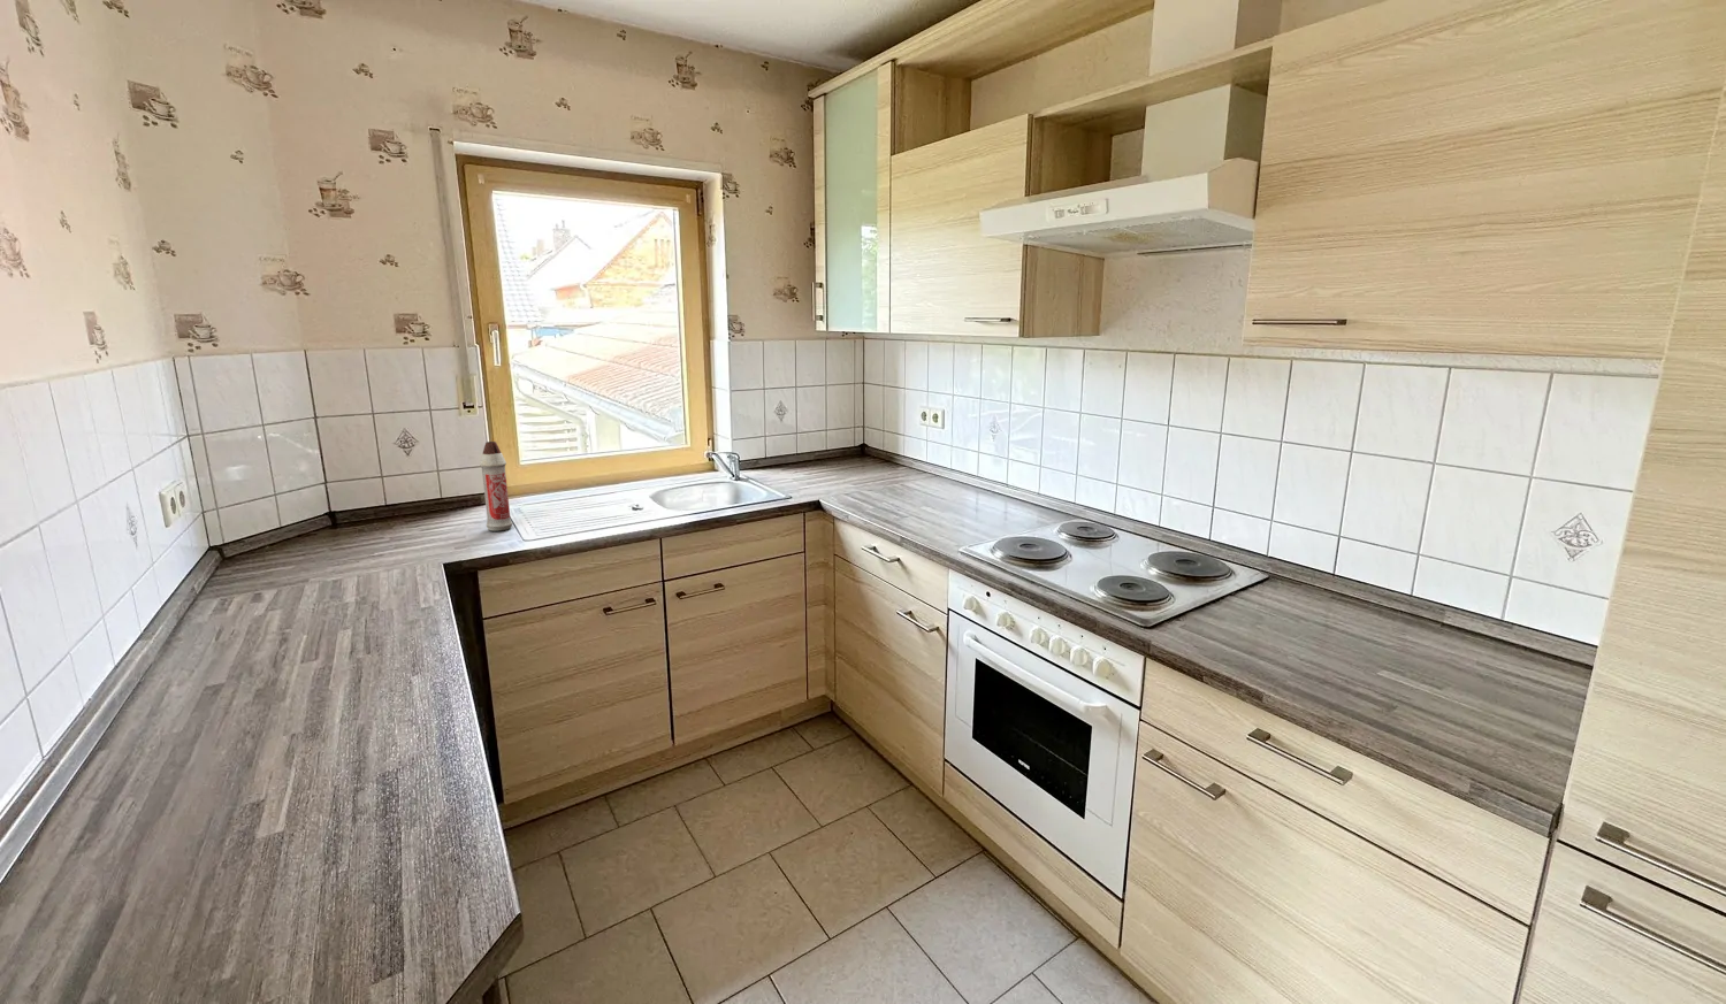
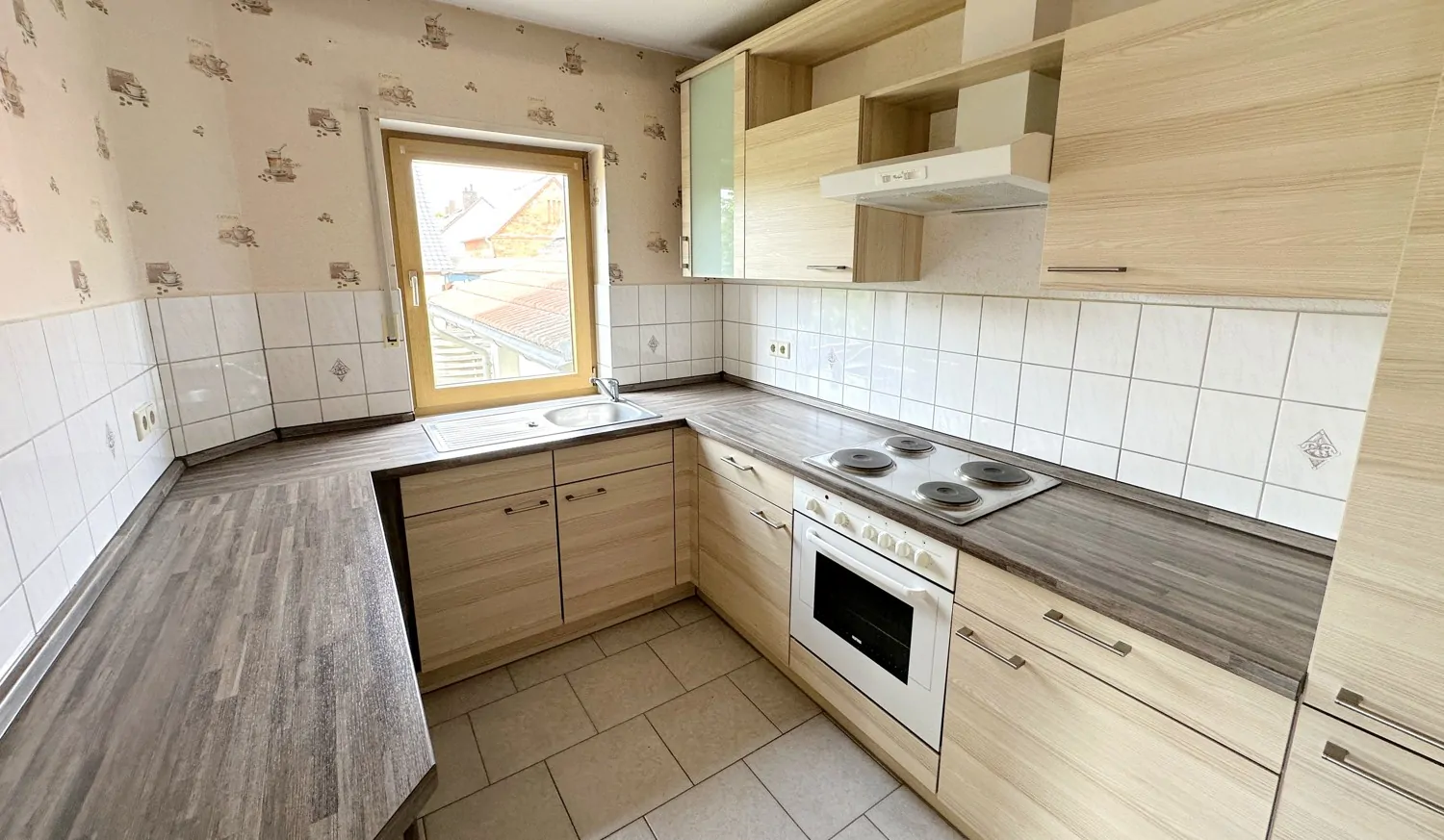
- spray bottle (495, 485)
